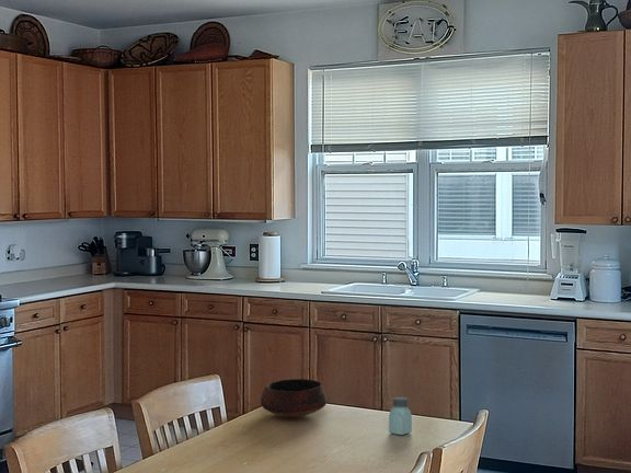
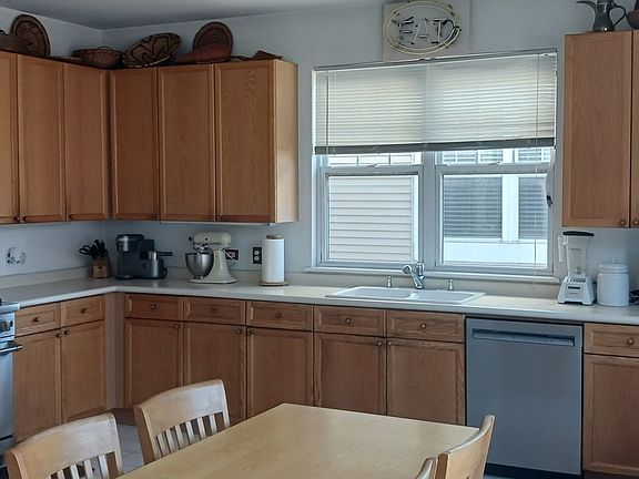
- bowl (294, 400)
- saltshaker (400, 415)
